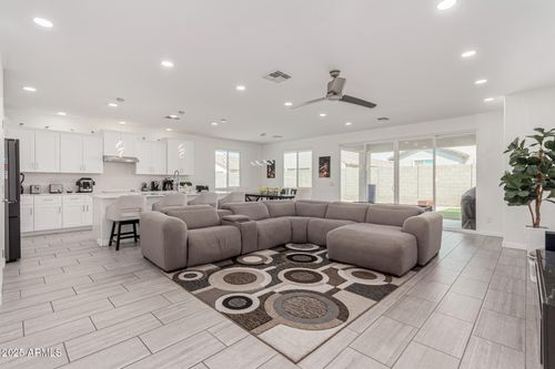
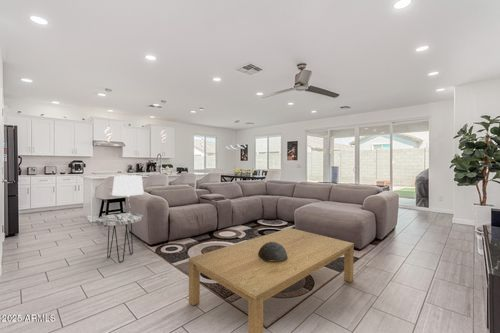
+ decorative bowl (272, 249)
+ side table (116, 237)
+ table lamp (126, 195)
+ coffee table (278, 270)
